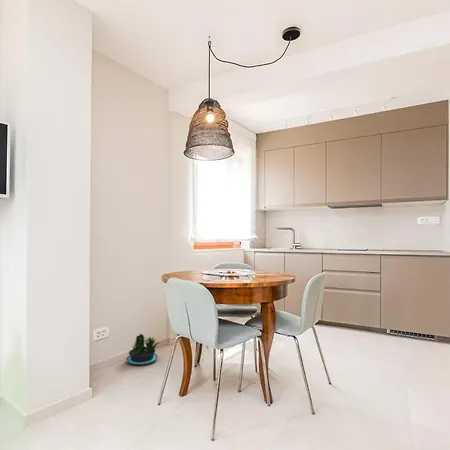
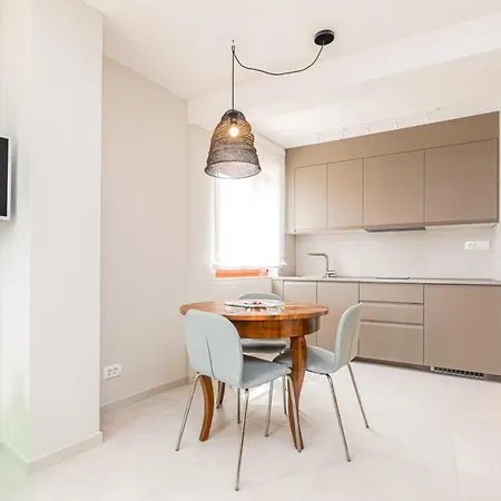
- potted plant (144, 347)
